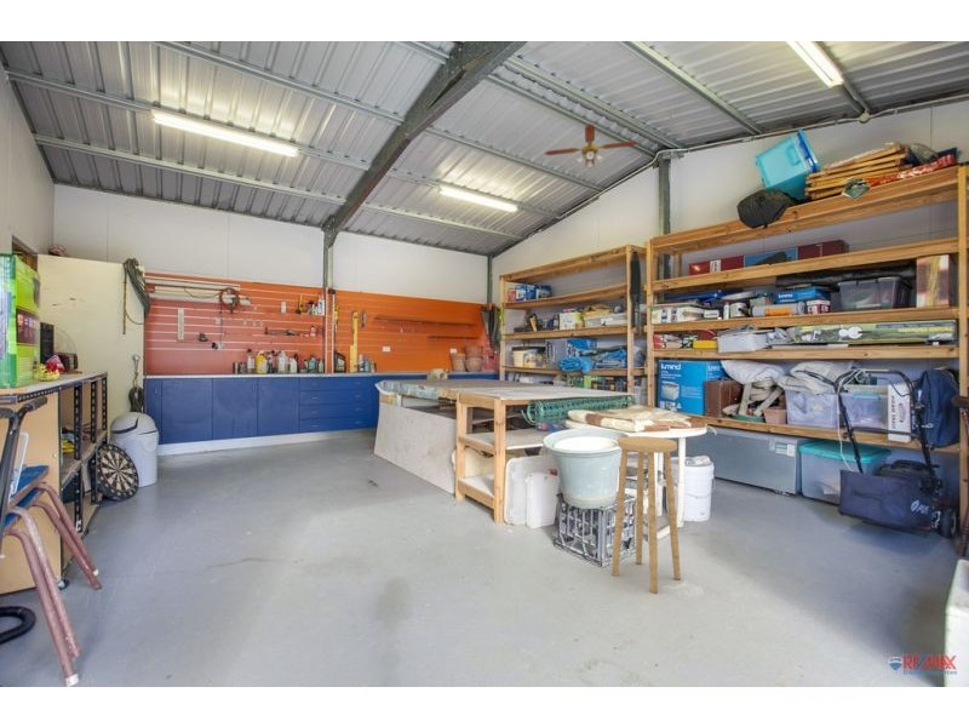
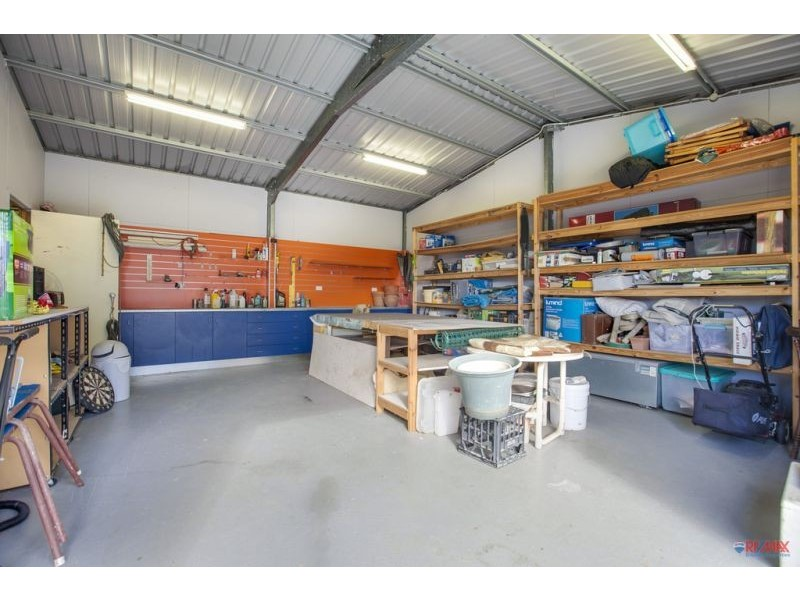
- stool (648, 508)
- ceiling fan (590, 150)
